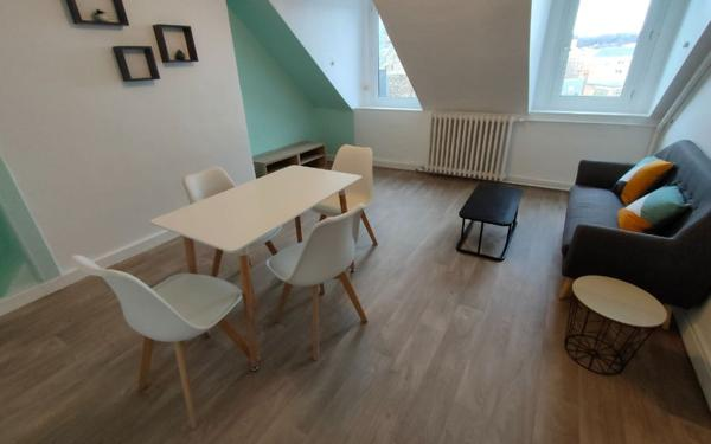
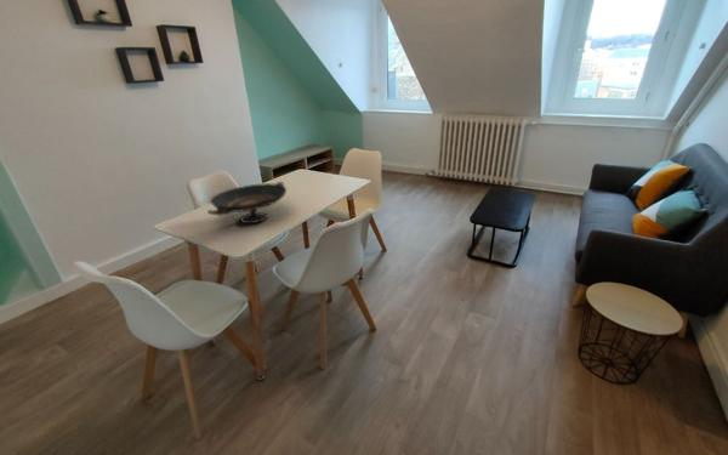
+ decorative bowl (251, 205)
